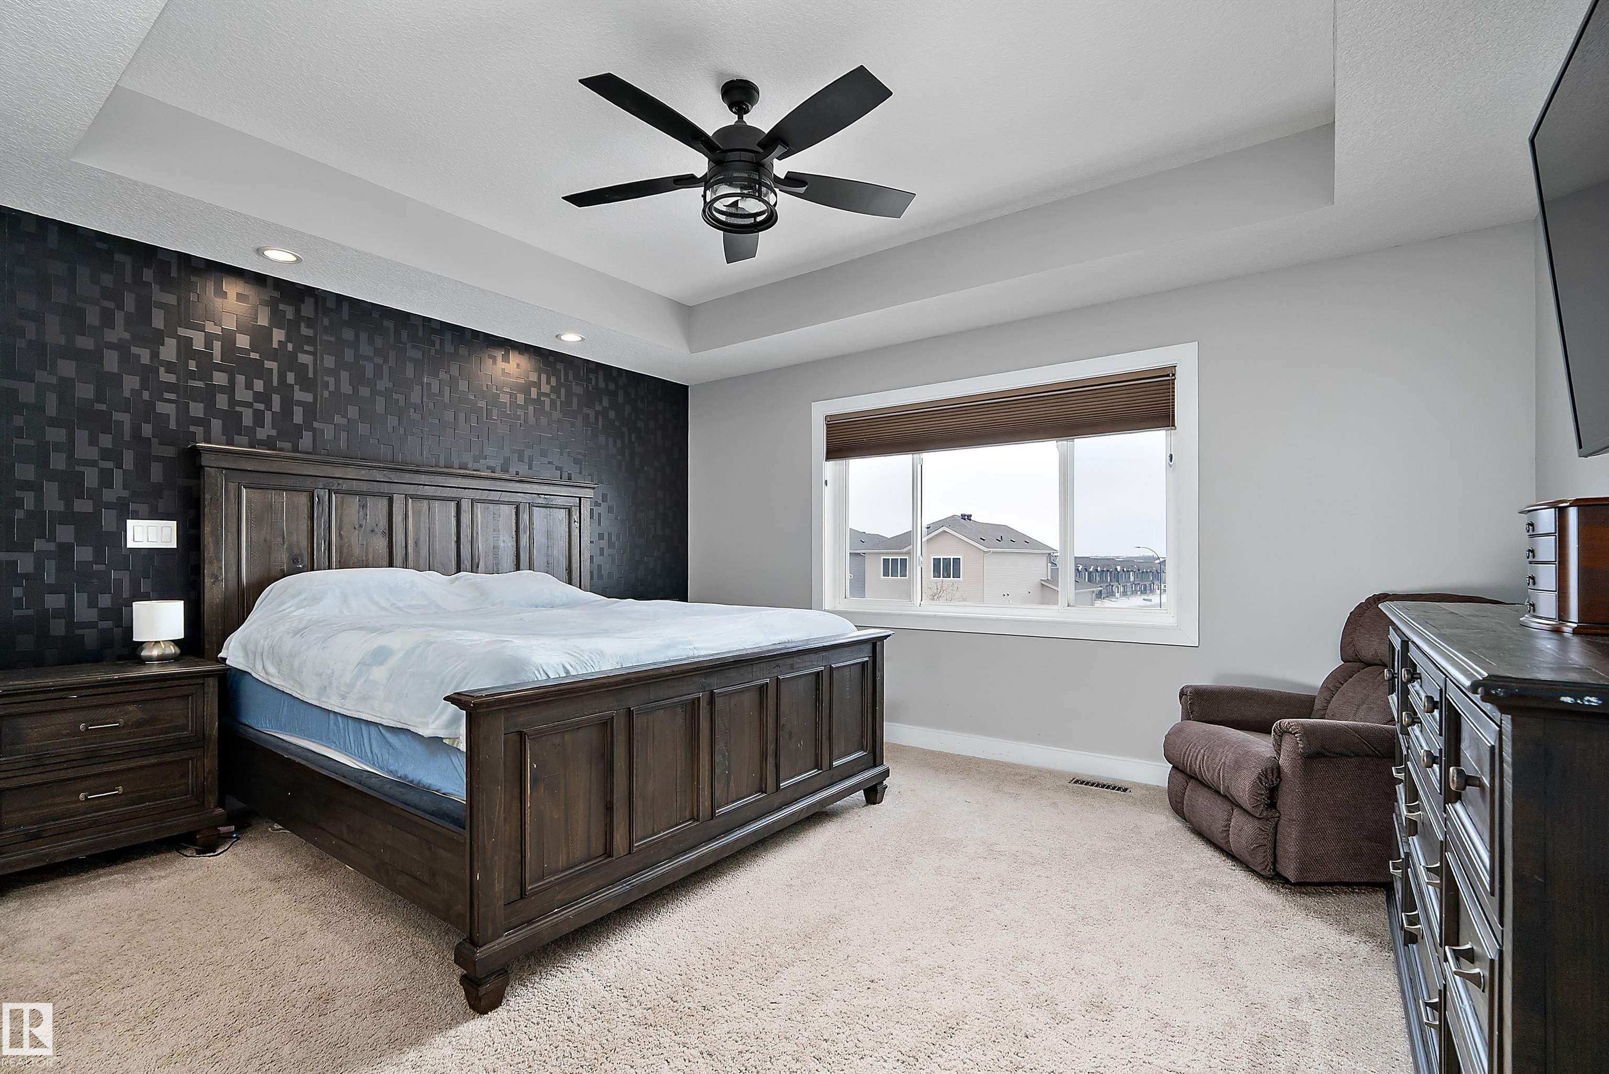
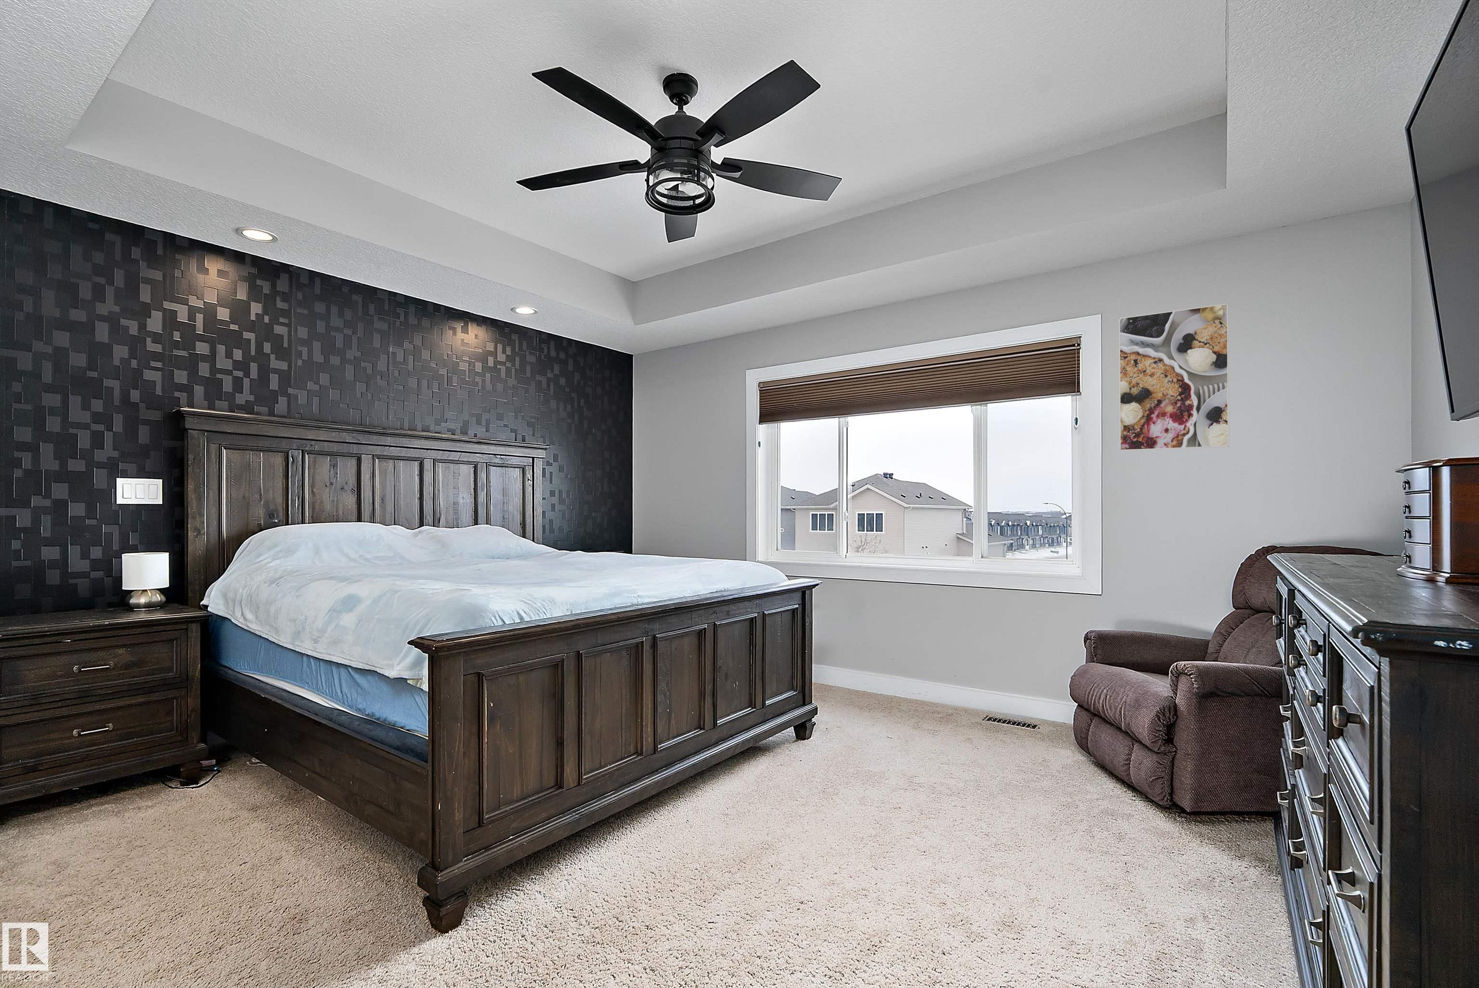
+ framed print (1172, 380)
